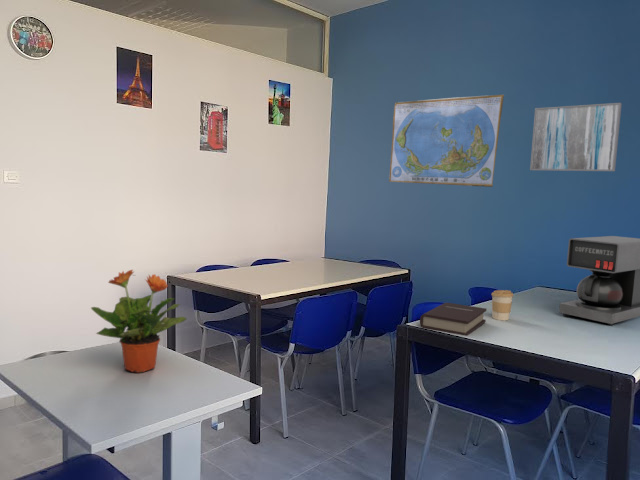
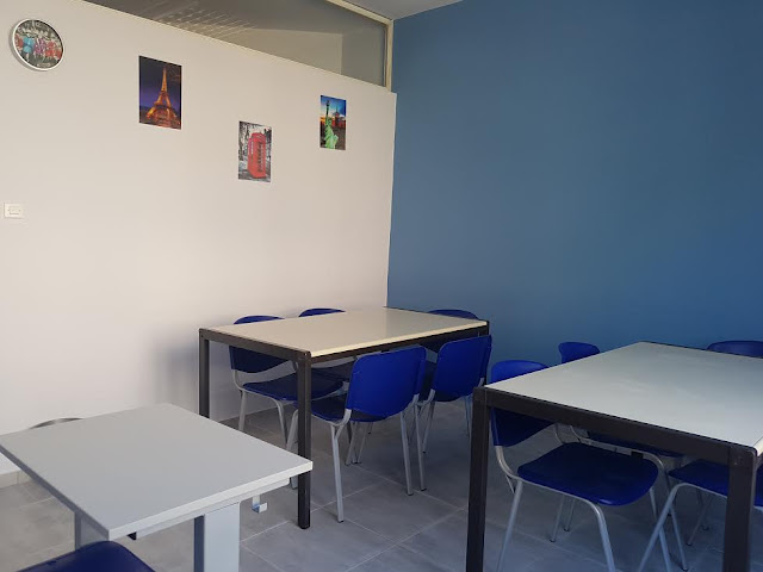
- book (453, 317)
- wall art (573, 138)
- coffee maker (610, 277)
- potted plant (139, 320)
- world map (441, 141)
- coffee cup (501, 304)
